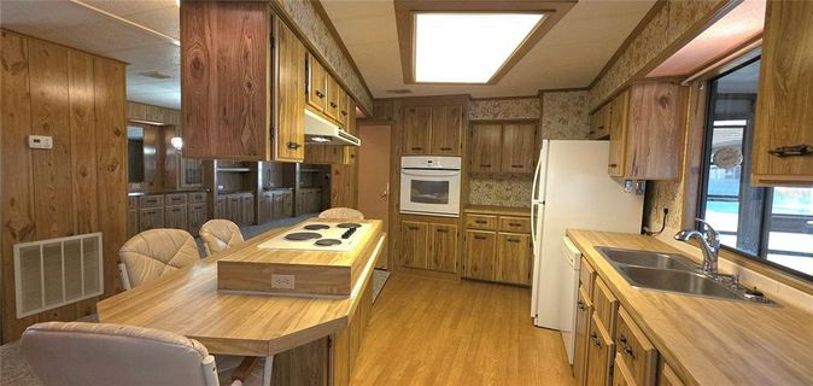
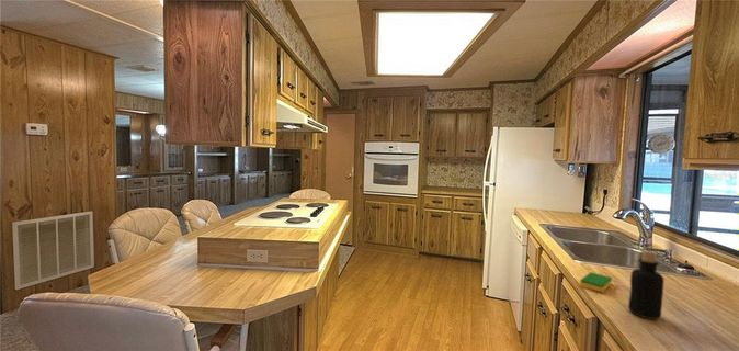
+ bottle (646, 283)
+ dish sponge (595, 281)
